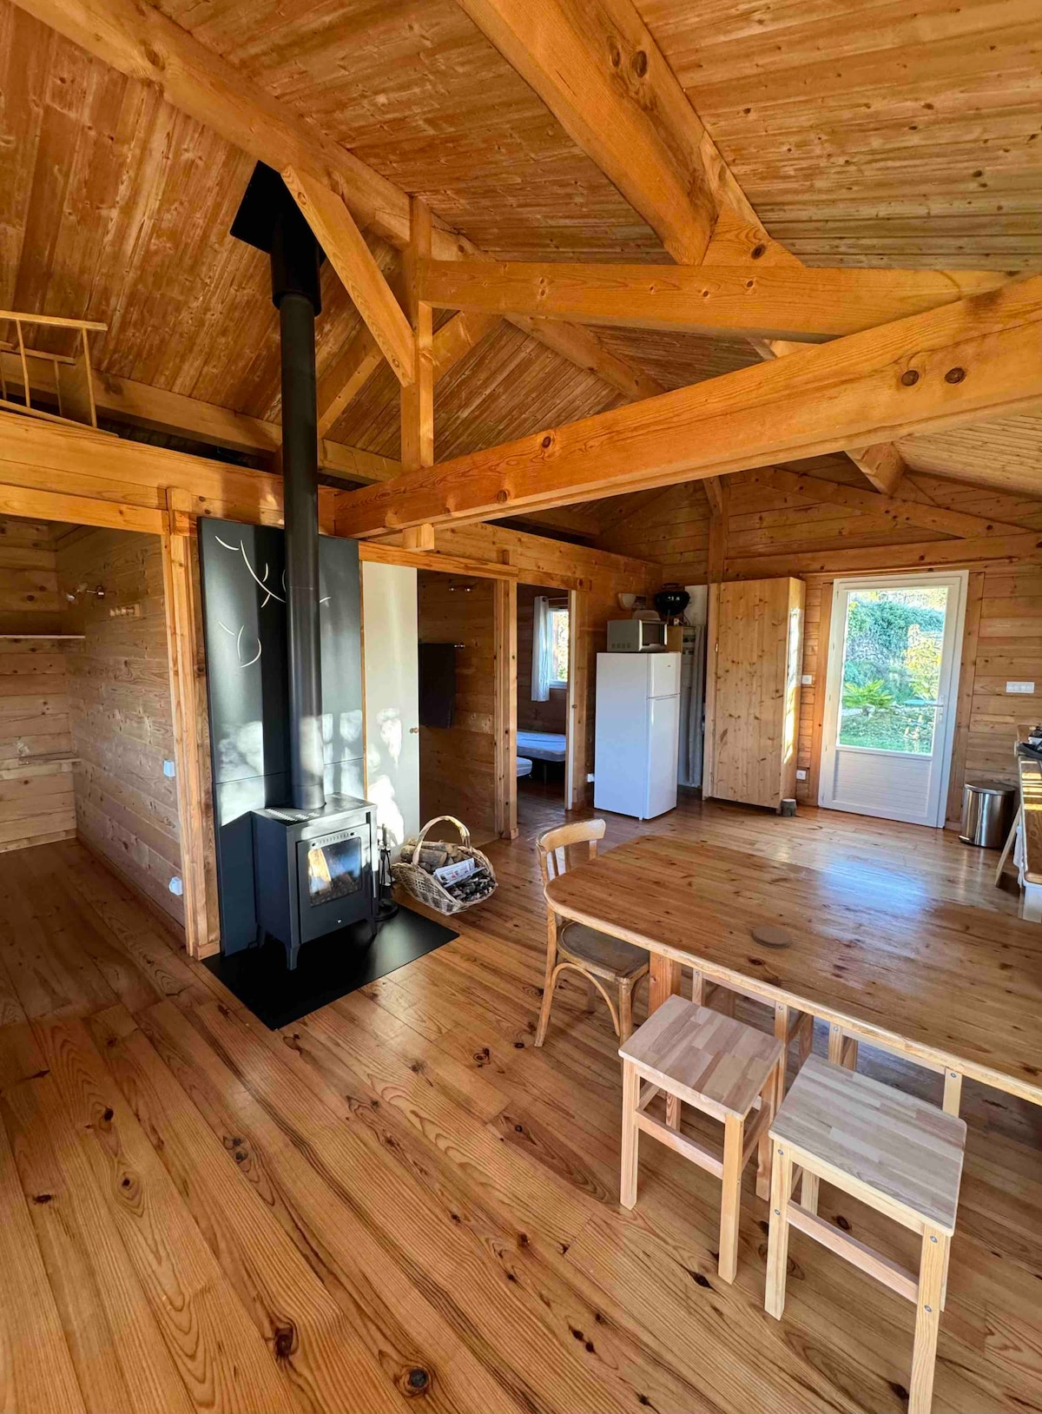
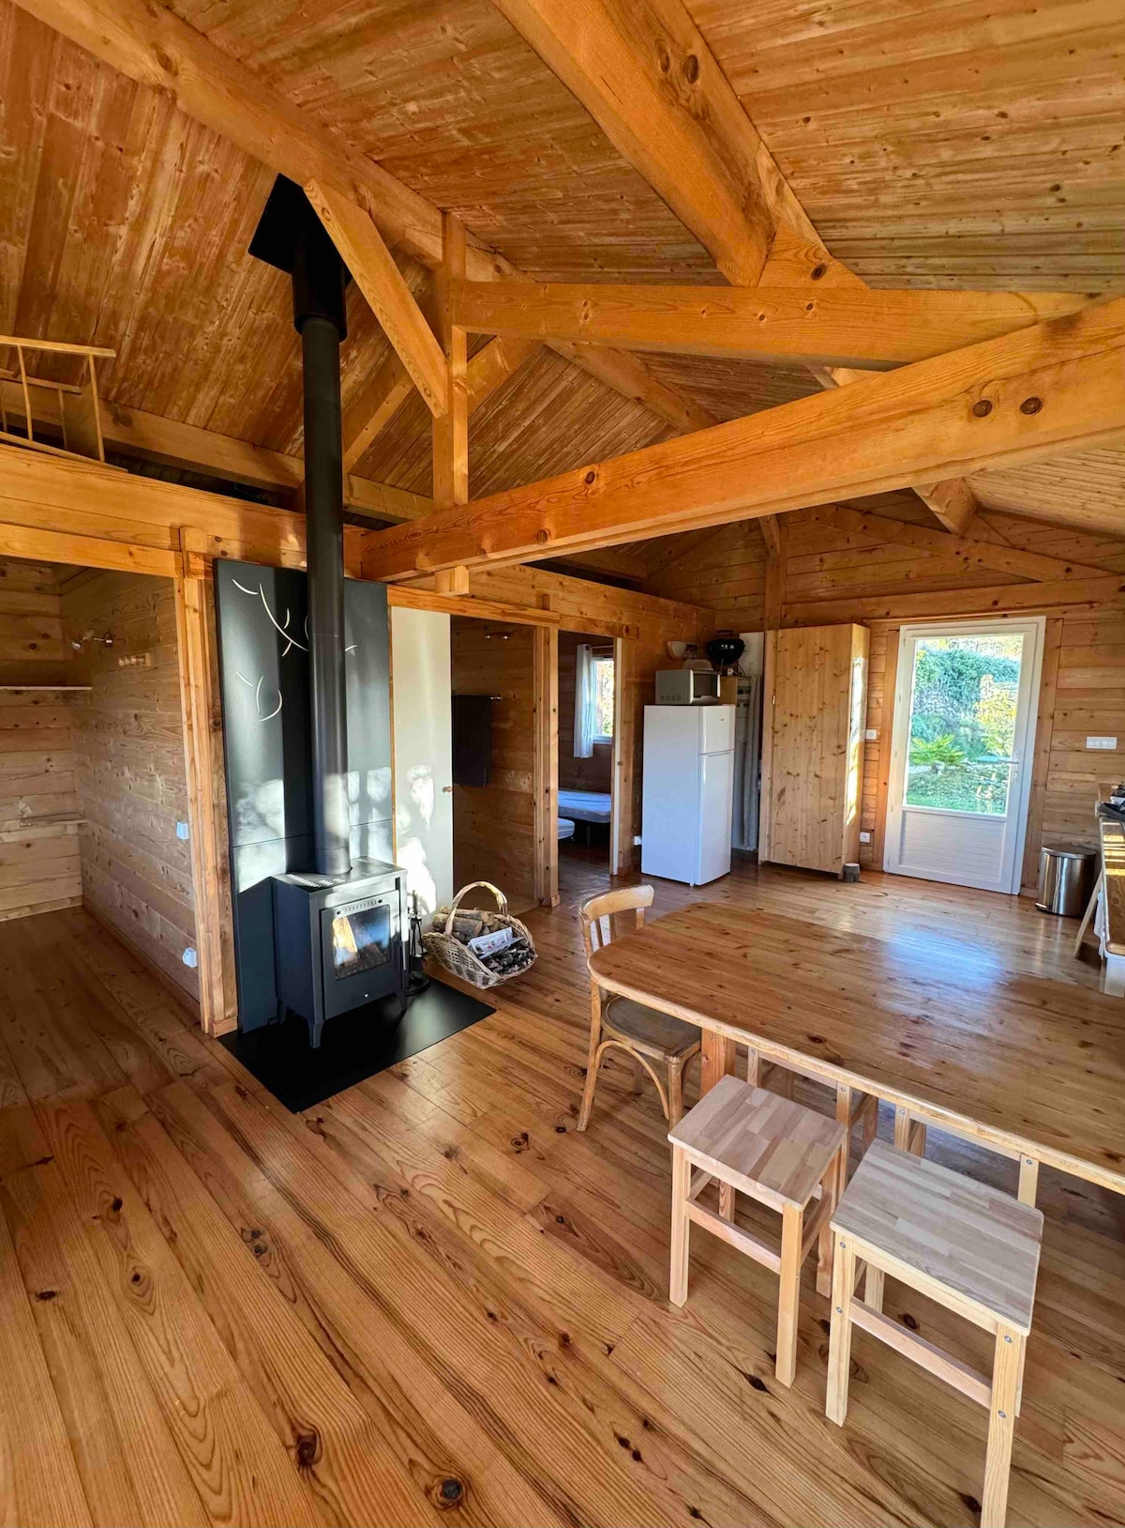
- coaster (771, 936)
